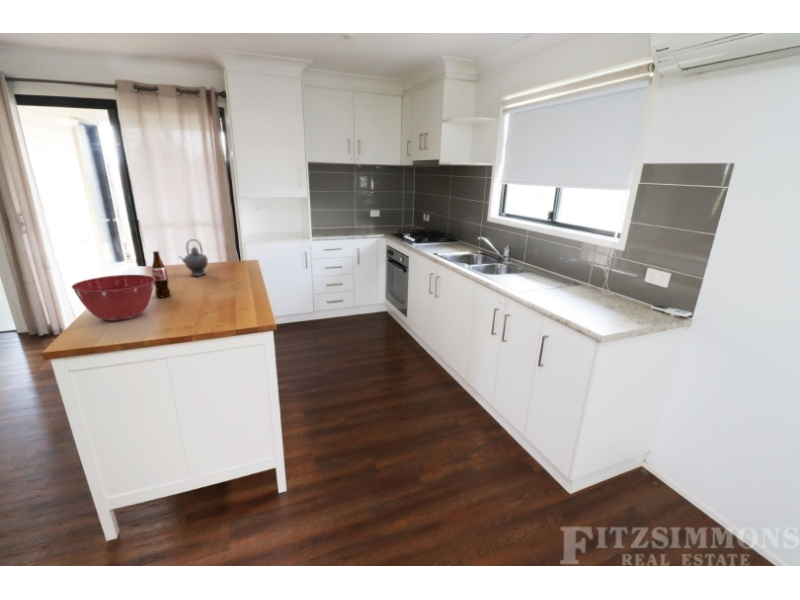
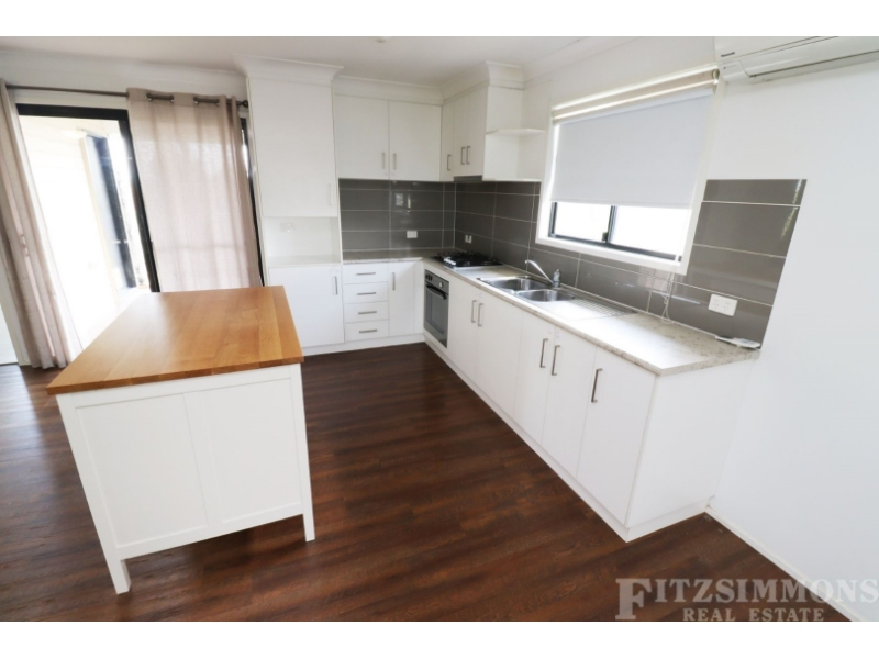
- teapot (192, 257)
- mixing bowl (118, 298)
- bottle (159, 274)
